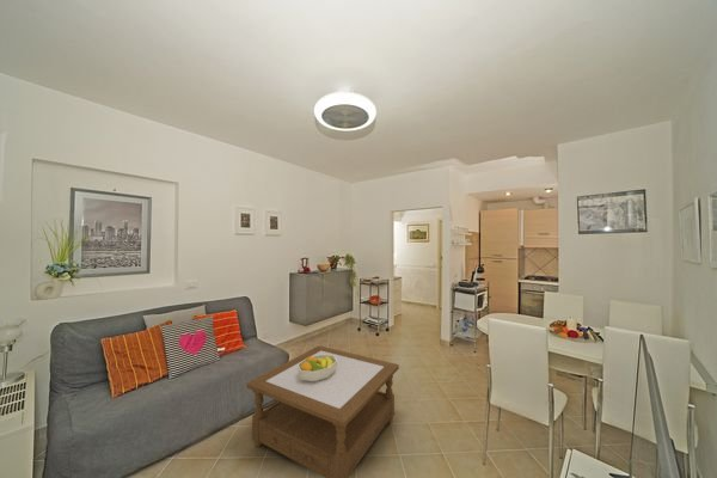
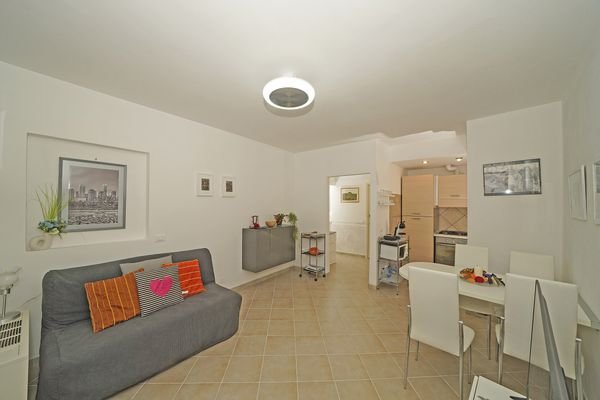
- fruit bowl (317, 364)
- coffee table (327, 403)
